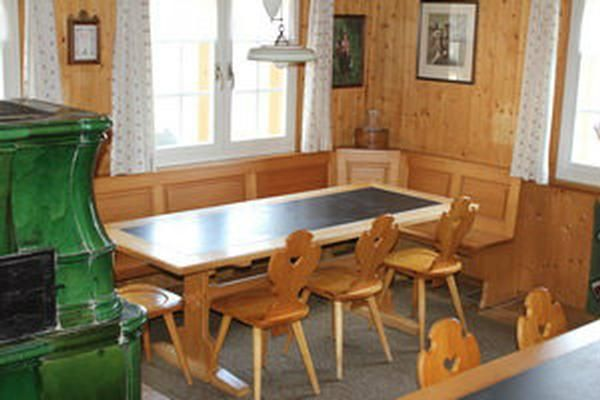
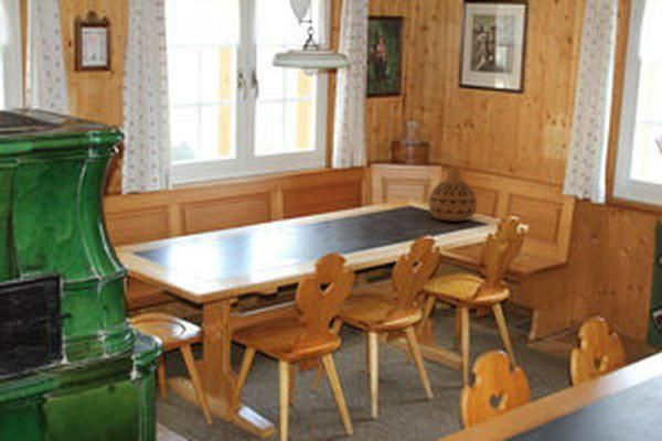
+ vase (452, 194)
